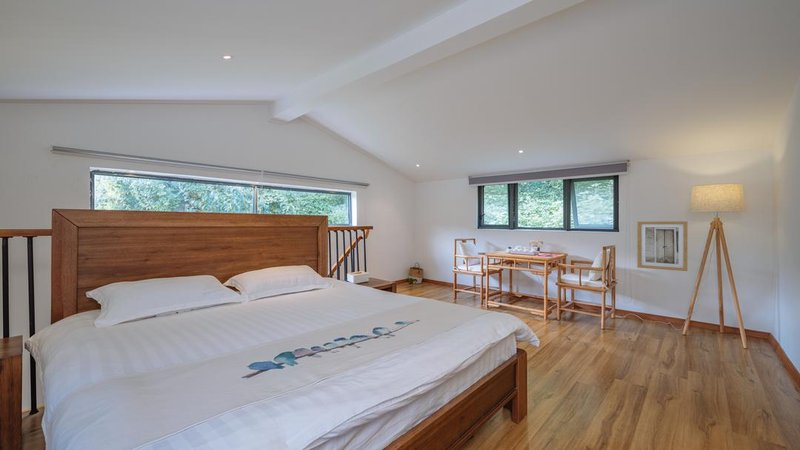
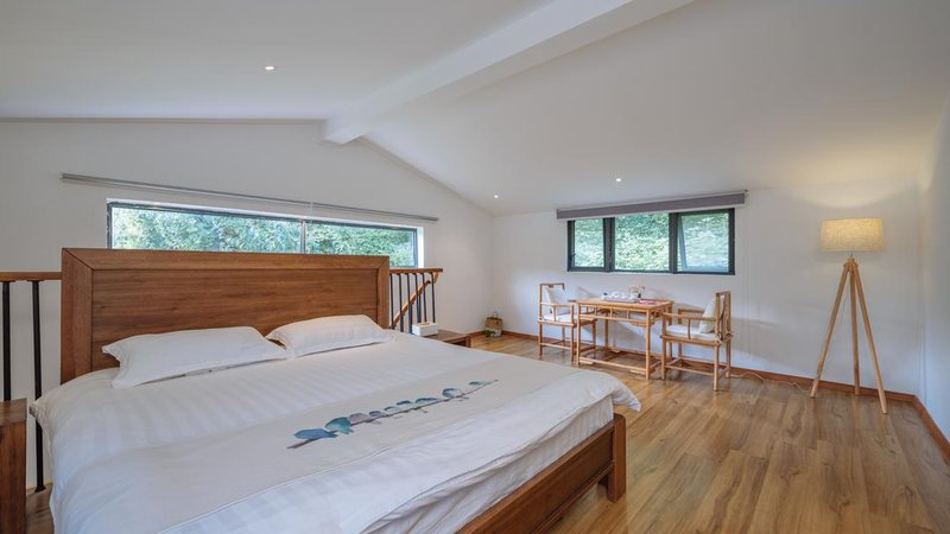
- wall art (661, 245)
